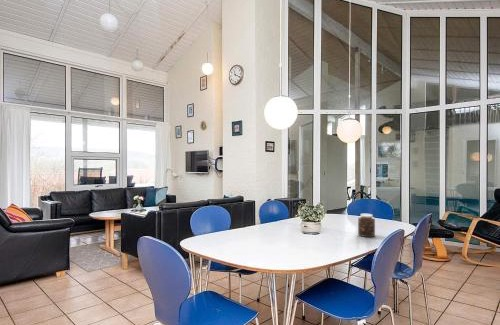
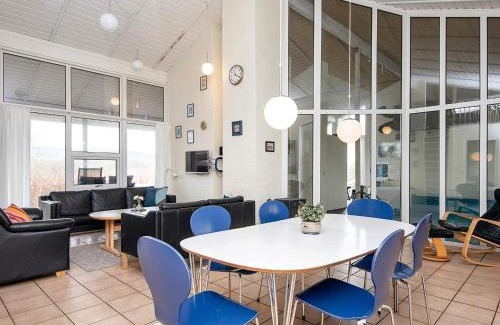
- jar (366, 224)
